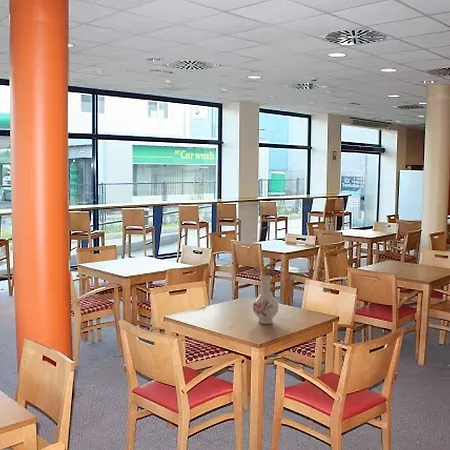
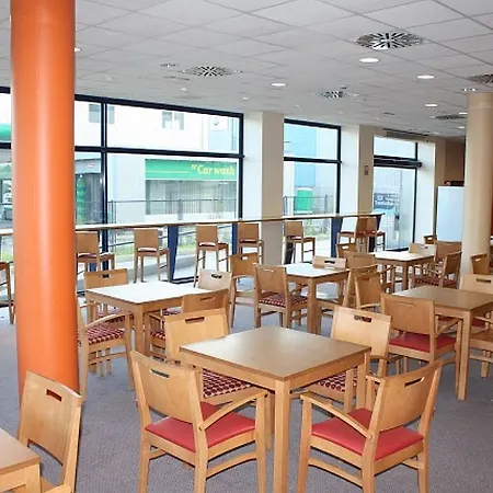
- vase (265, 299)
